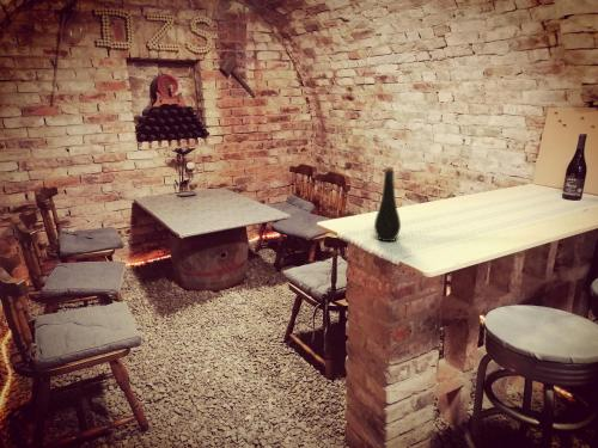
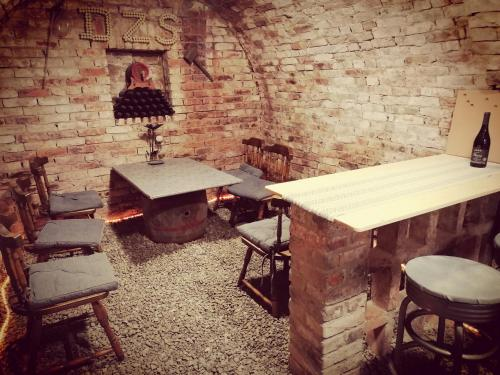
- bottle (388, 203)
